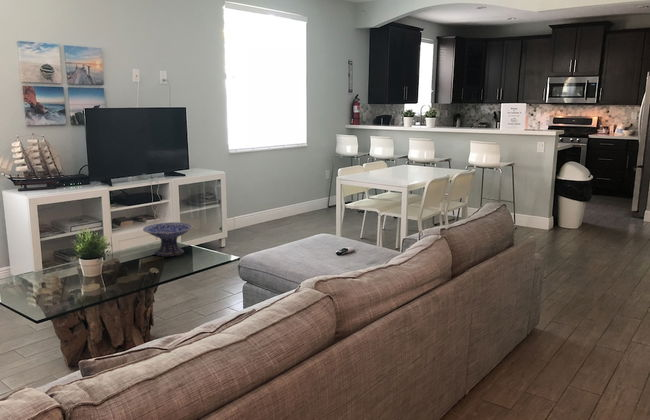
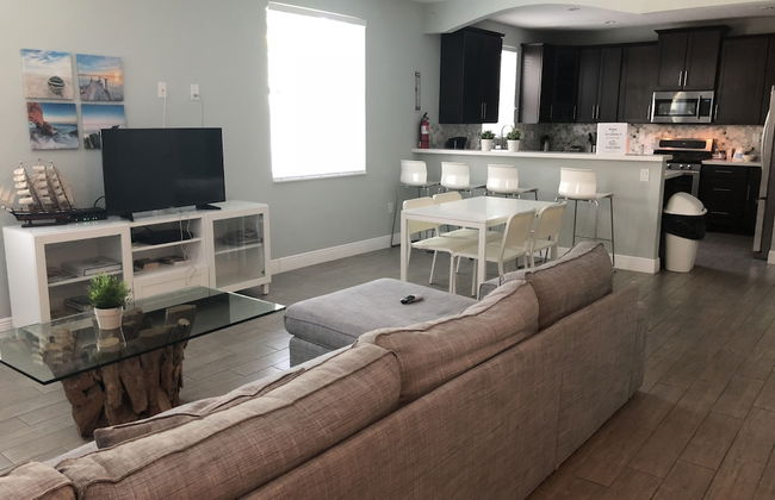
- decorative bowl (168, 239)
